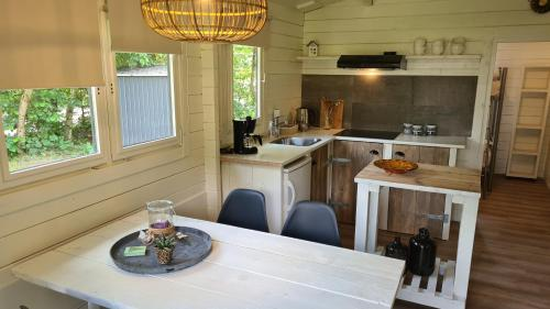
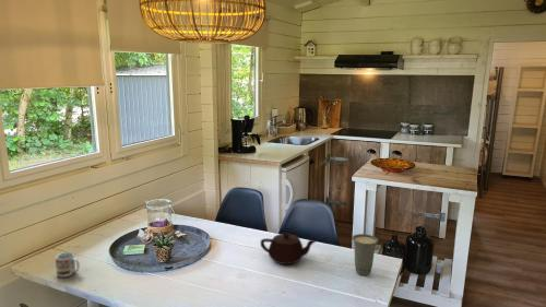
+ cup (68, 264)
+ cup (364, 256)
+ teapot (287, 246)
